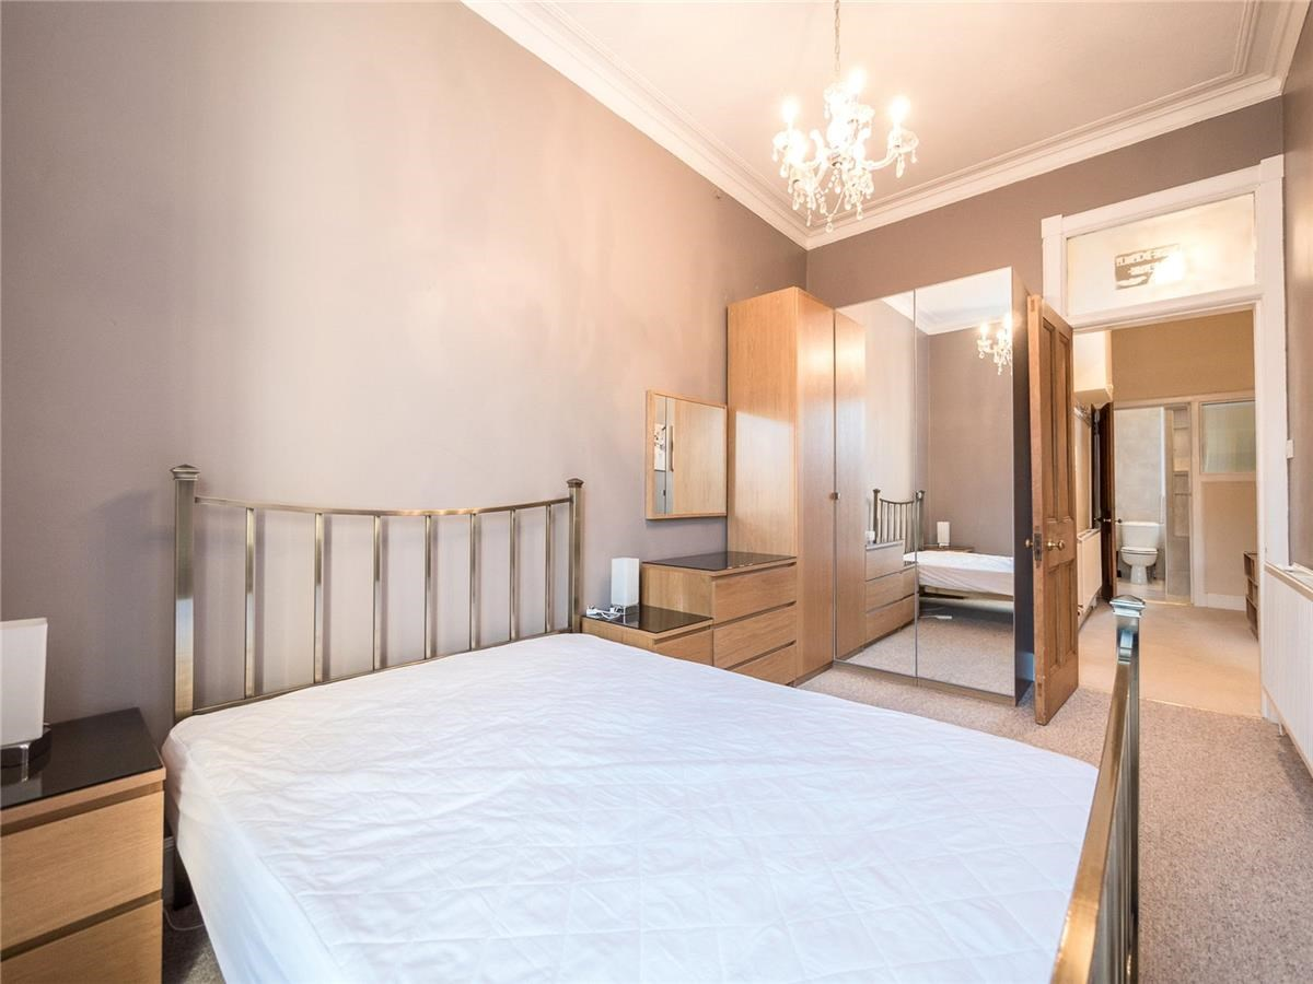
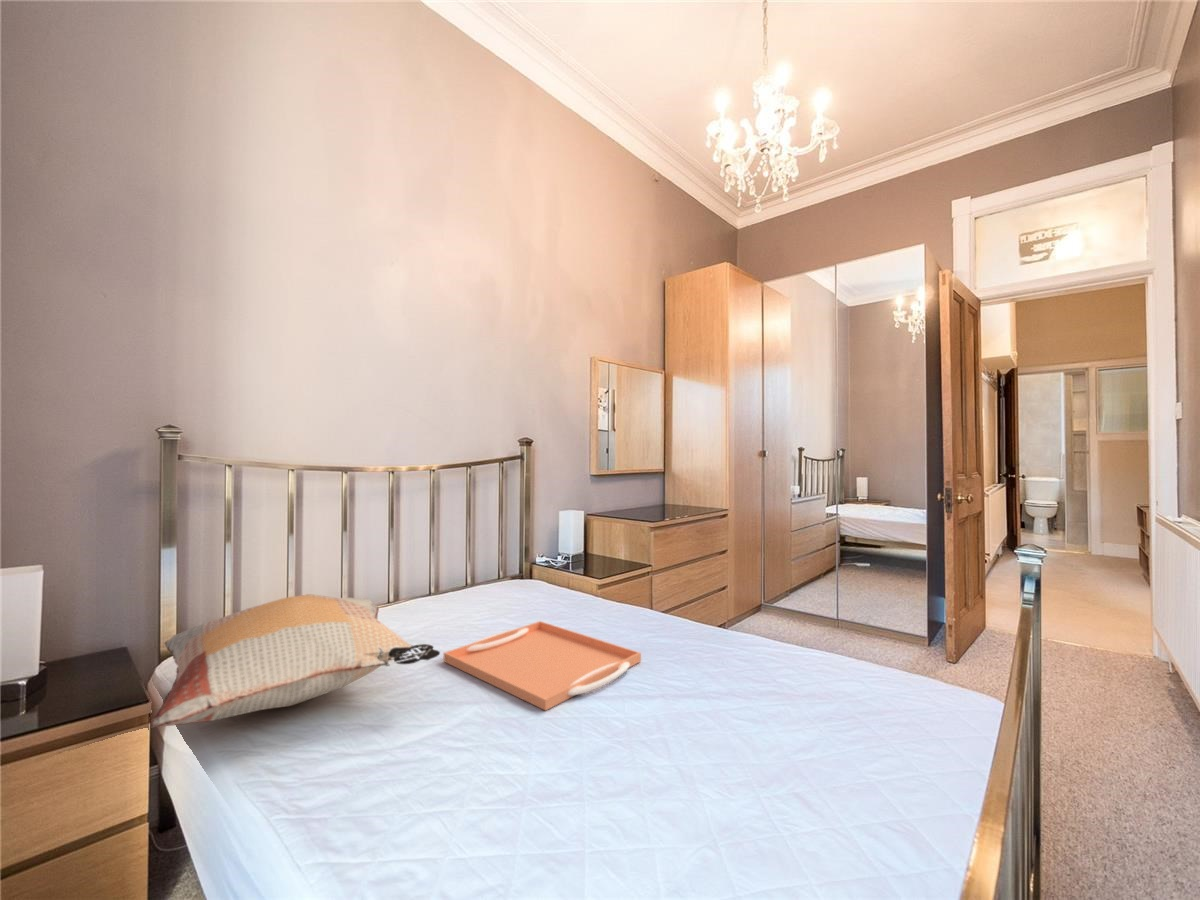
+ serving tray (542, 657)
+ decorative pillow (298, 647)
